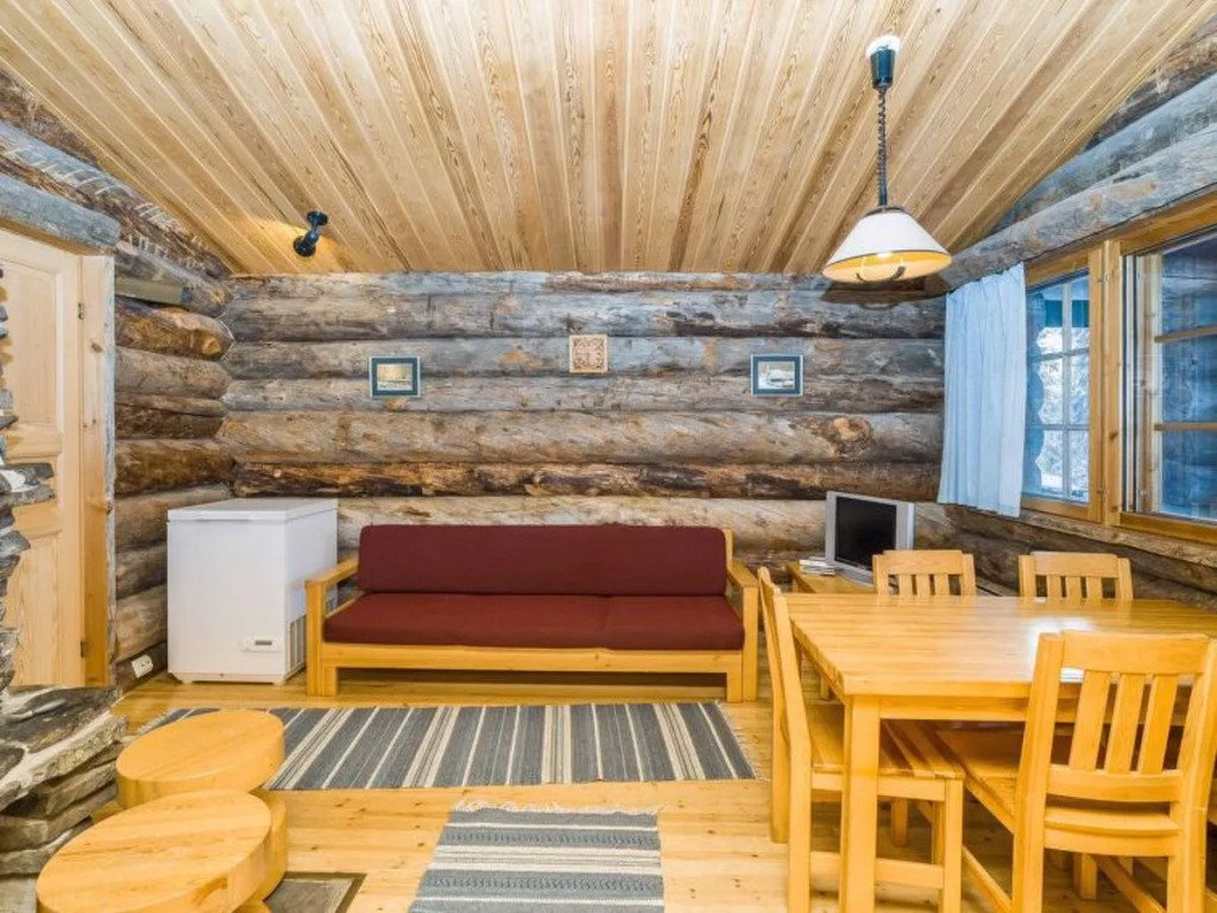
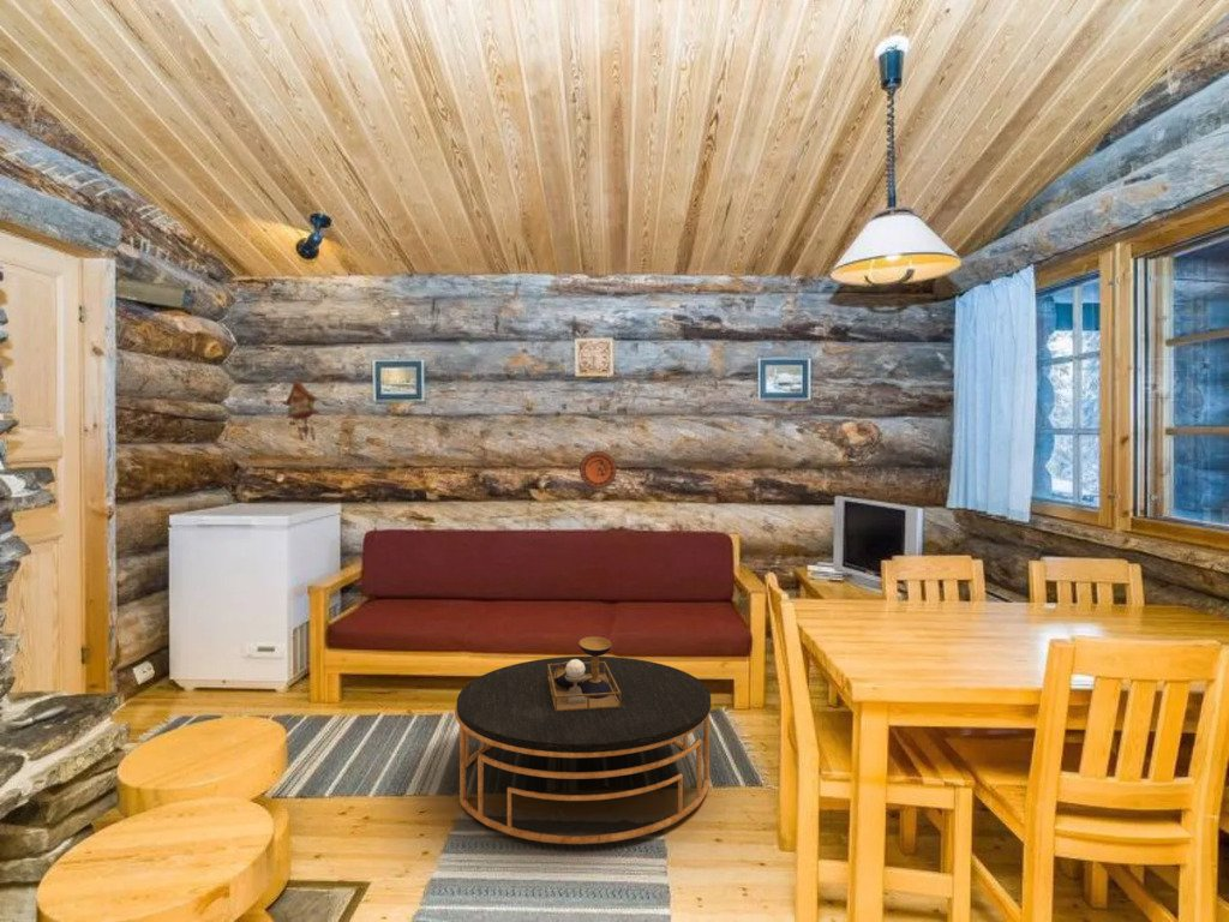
+ coffee table (583, 710)
+ decorative plate (598, 469)
+ cuckoo clock (300, 411)
